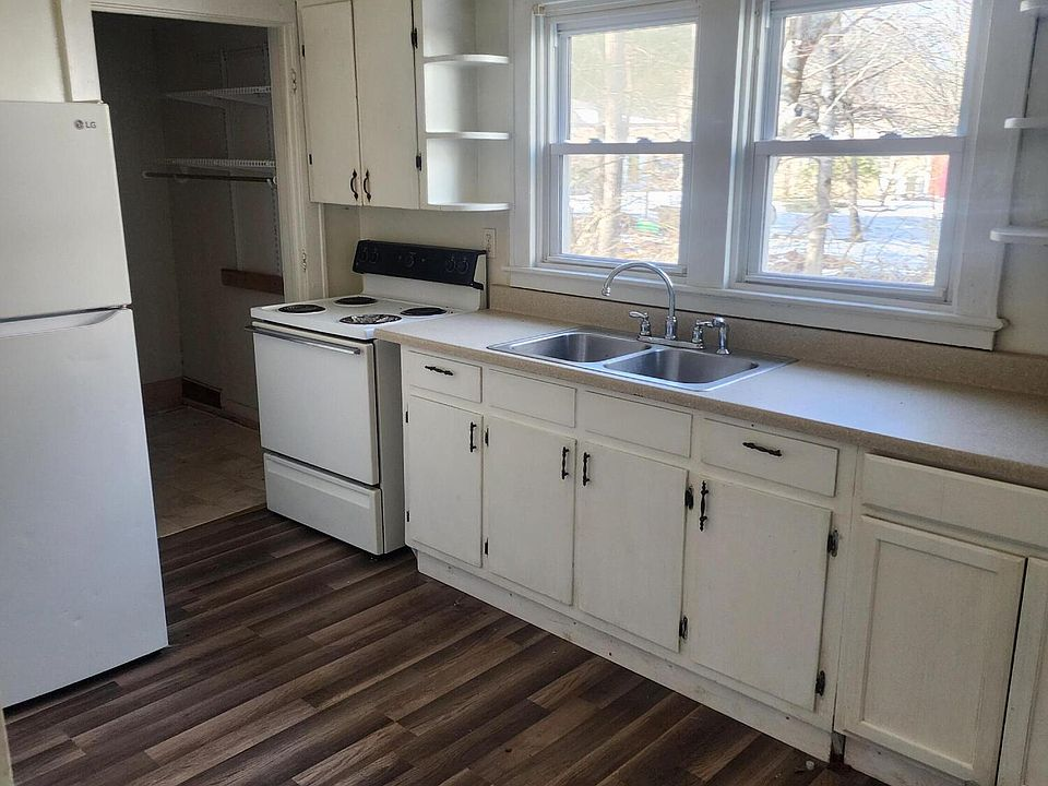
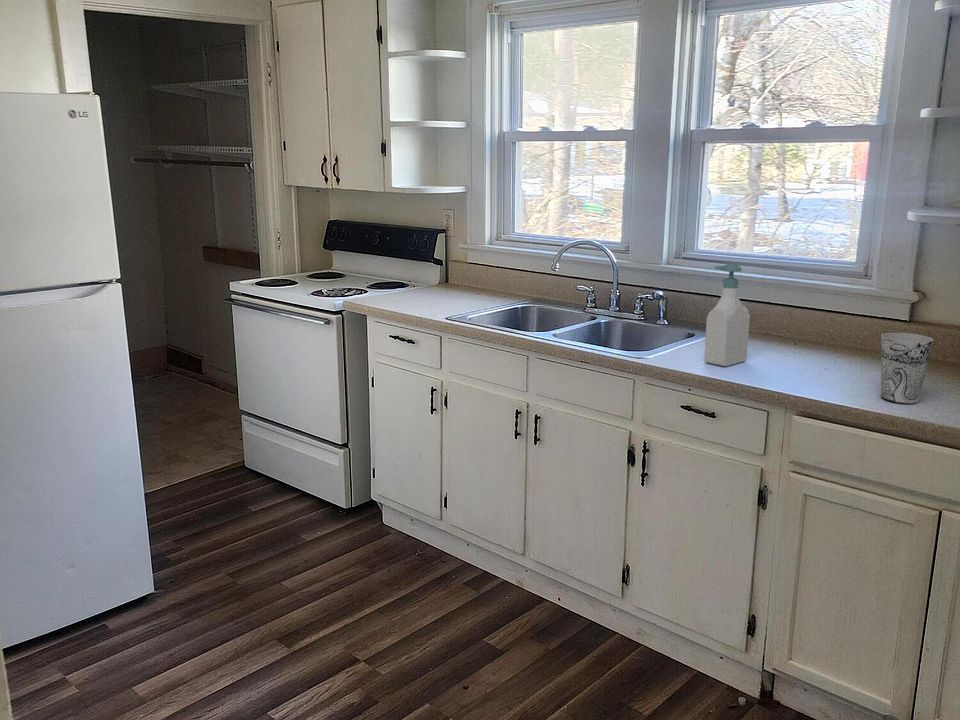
+ soap bottle (725, 312)
+ cup (903, 368)
